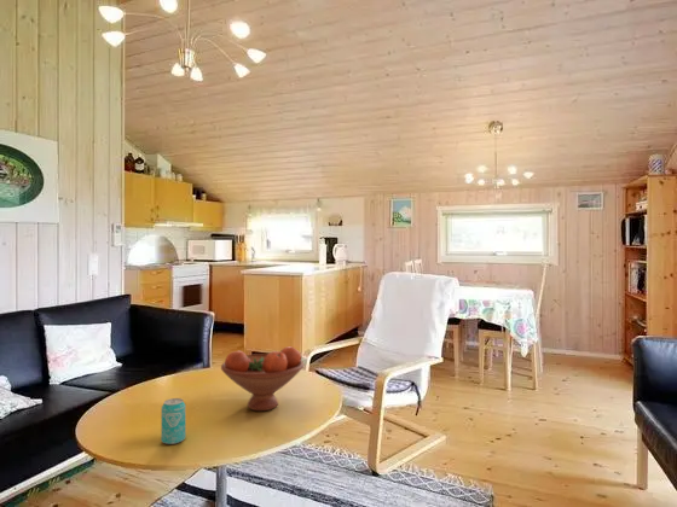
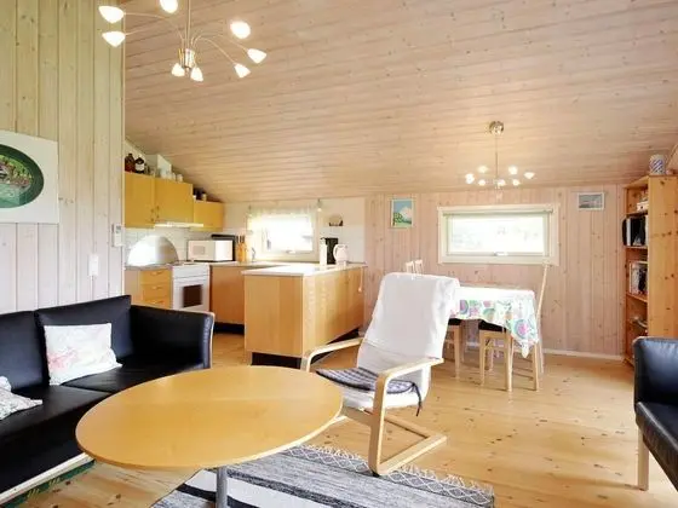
- beverage can (173, 420)
- fruit bowl (262, 375)
